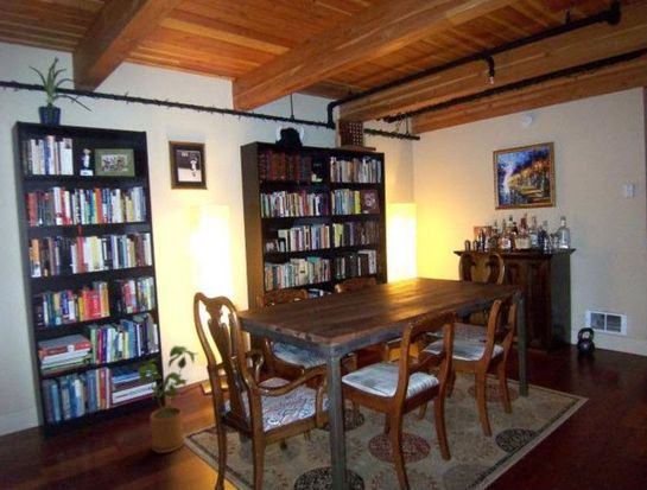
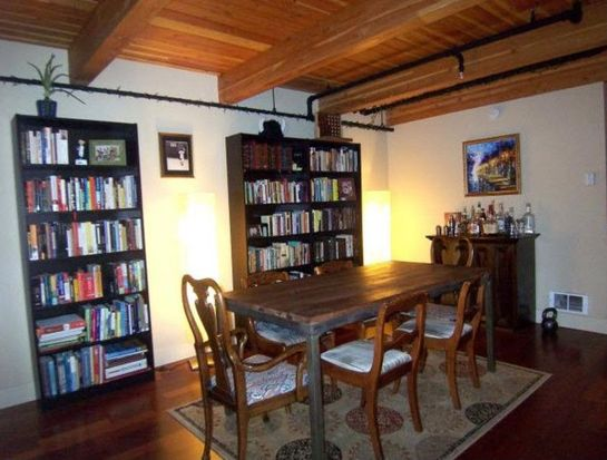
- house plant (167, 399)
